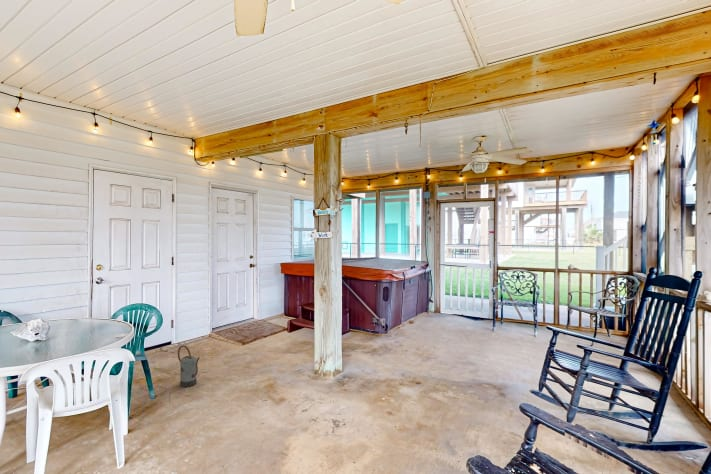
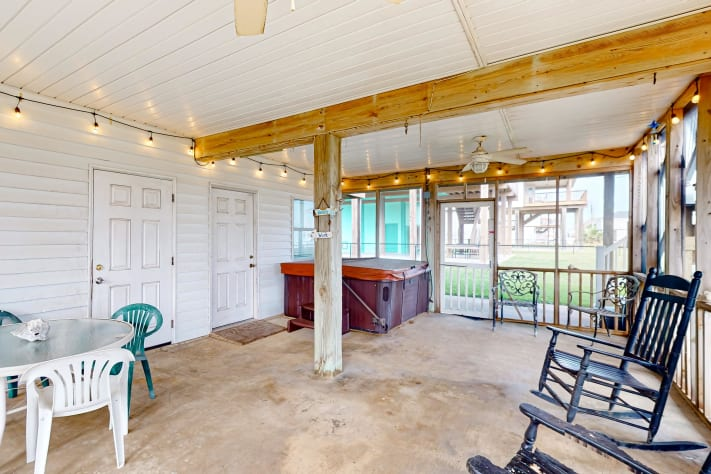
- watering can (188, 365)
